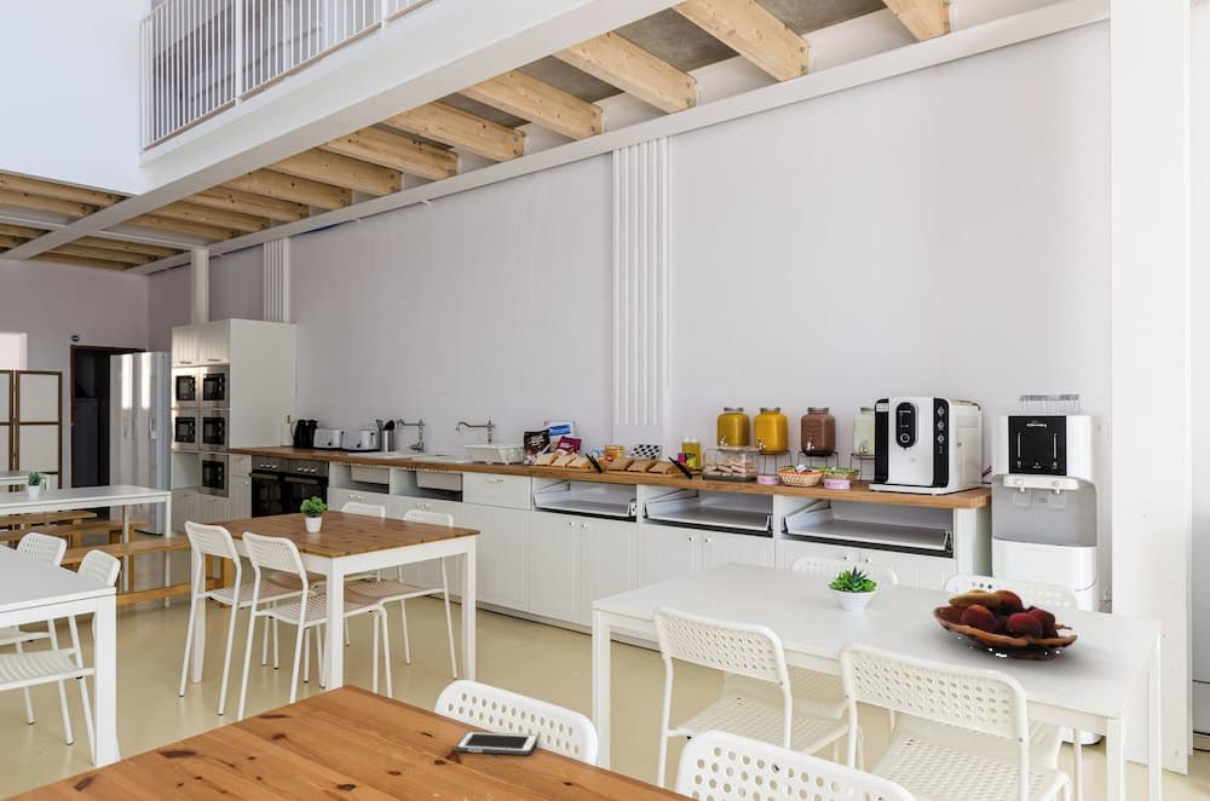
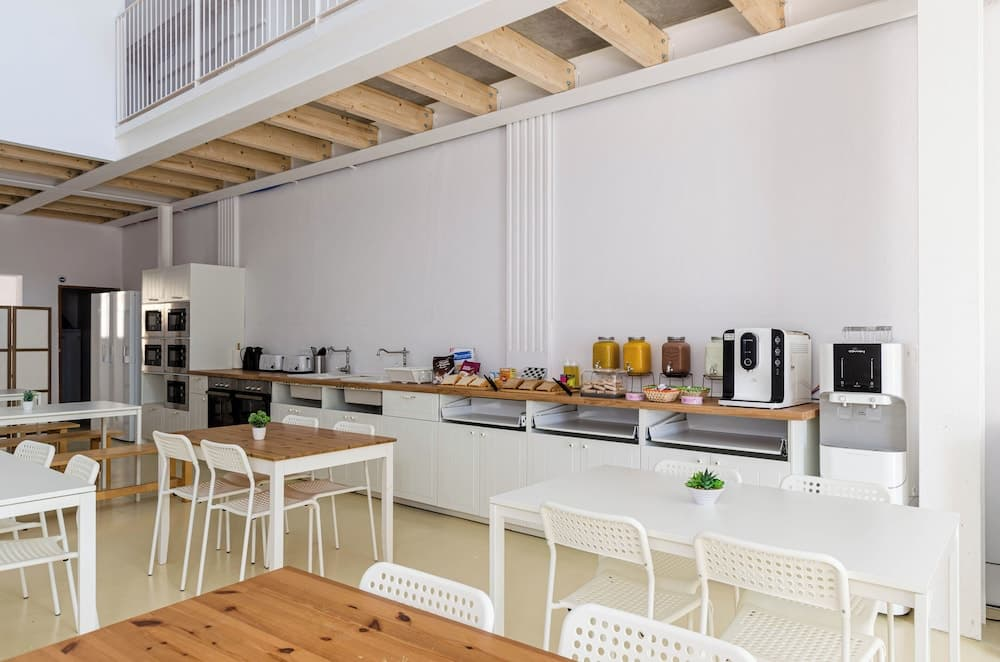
- fruit basket (998, 618)
- cell phone (497, 743)
